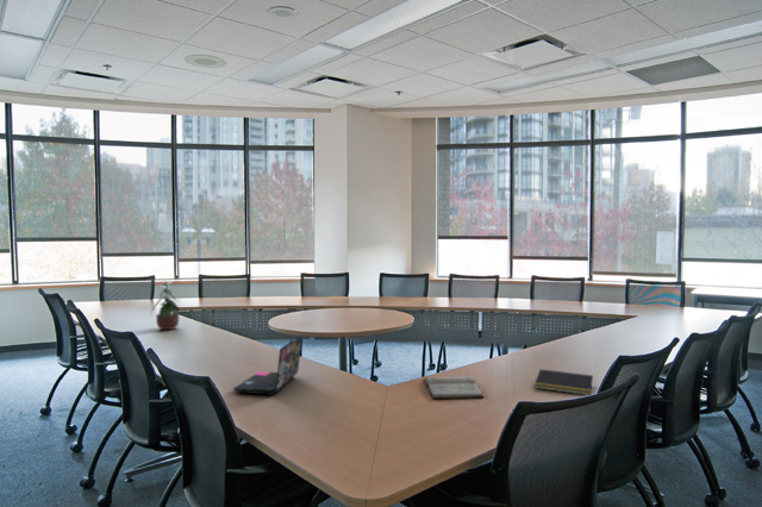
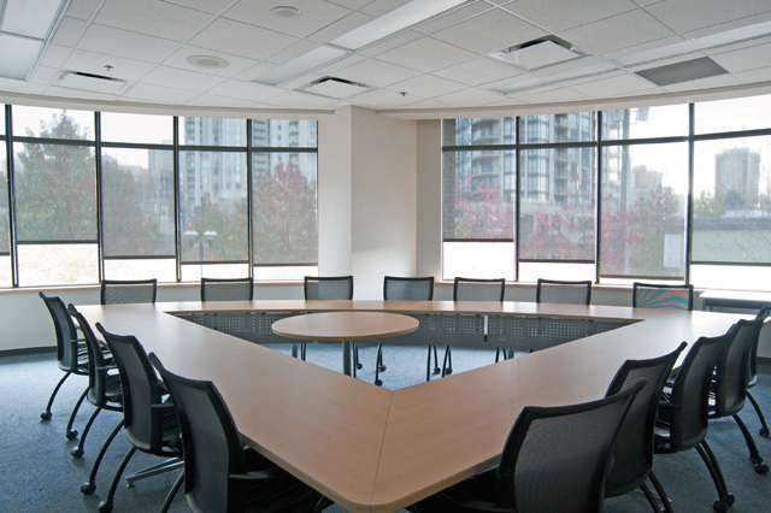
- diary (451, 383)
- notepad (563, 381)
- laptop (277, 367)
- potted plant (165, 303)
